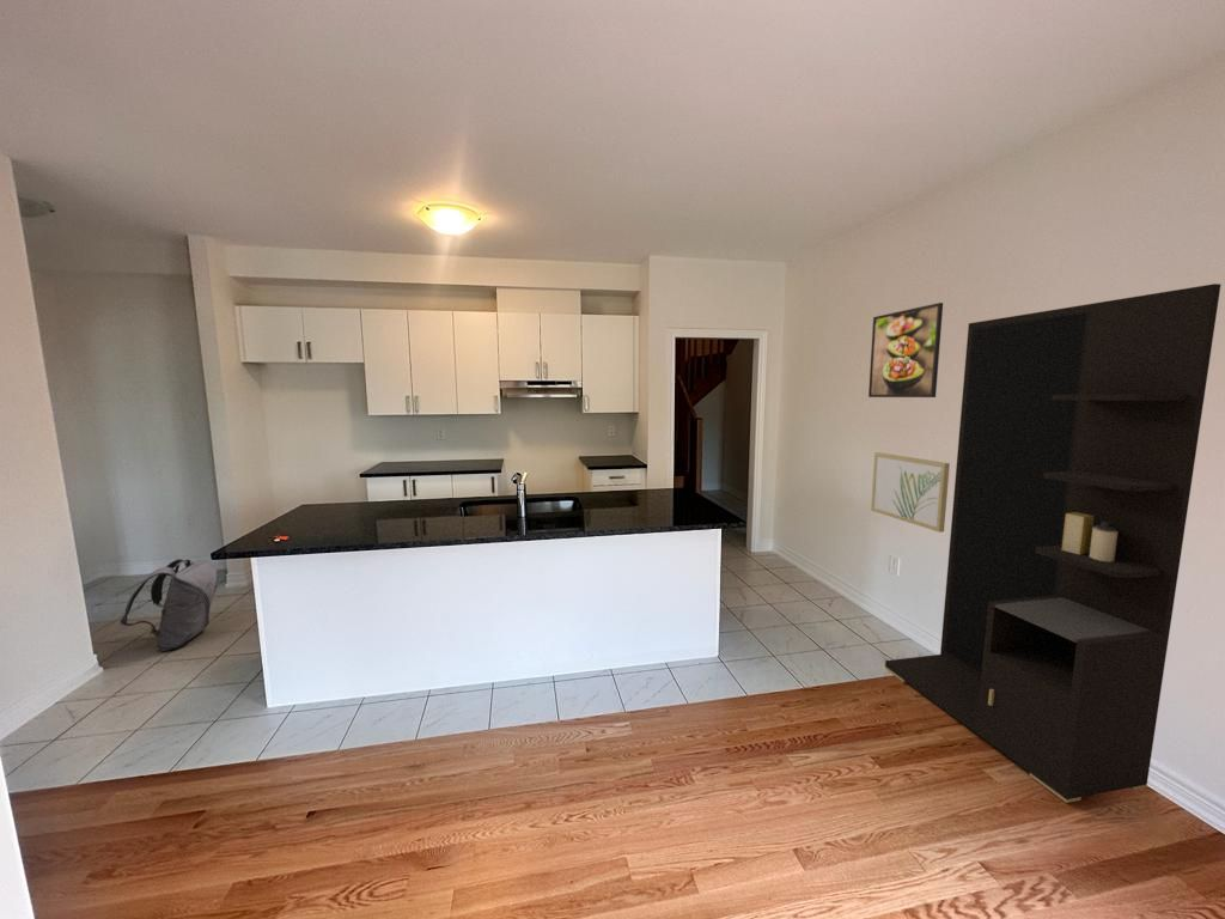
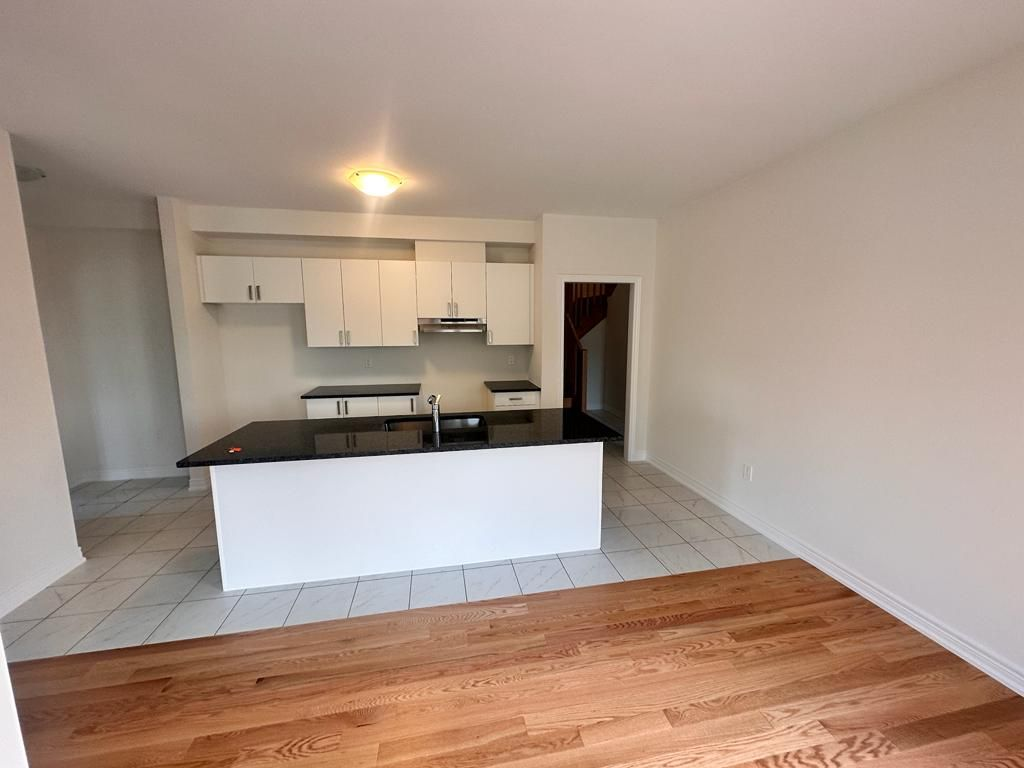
- wall art (906, 488)
- backpack (175, 601)
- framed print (902, 354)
- storage cabinet (1011, 523)
